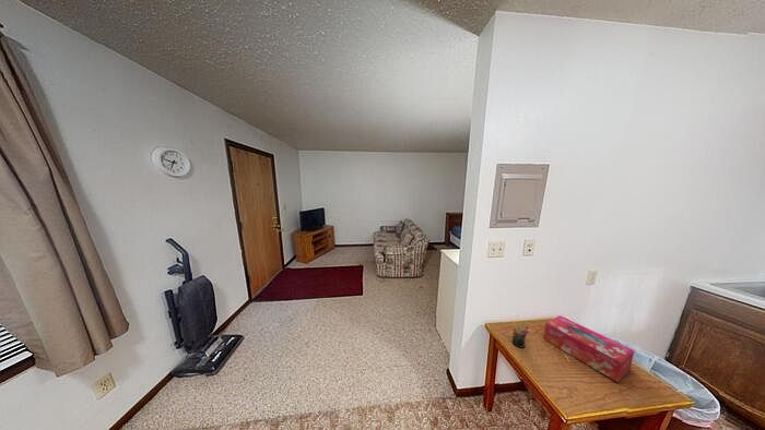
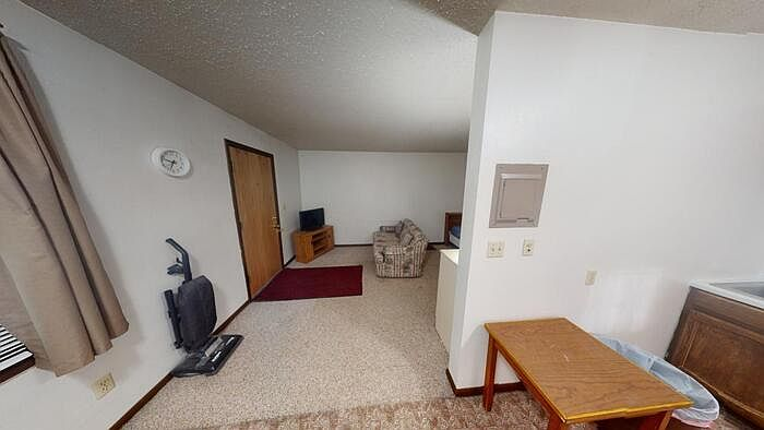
- pen holder (520, 333)
- tissue box (584, 344)
